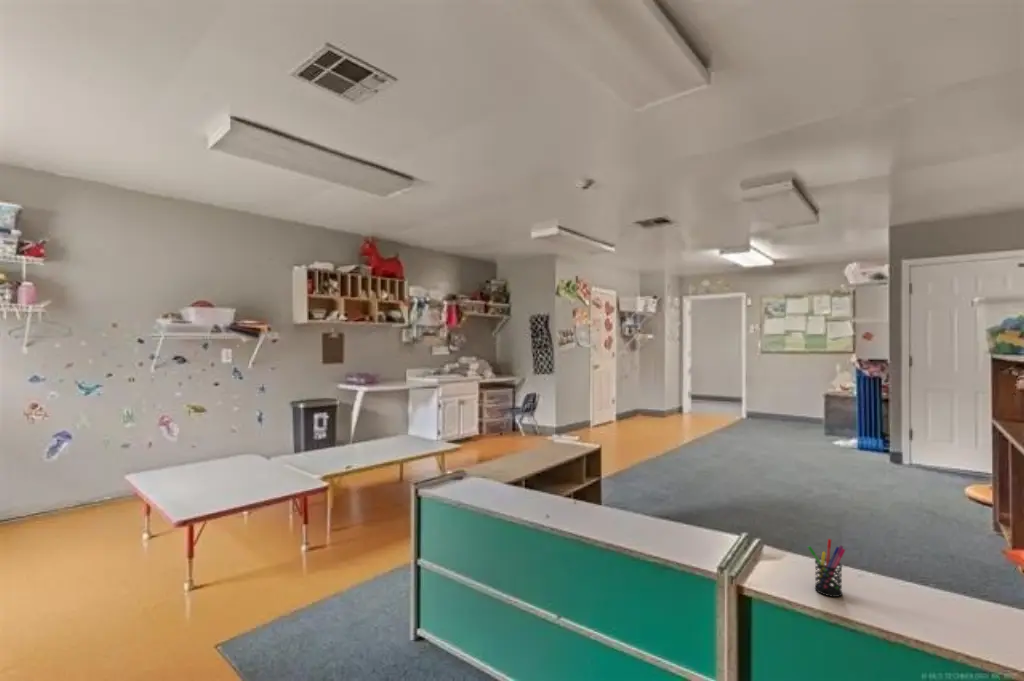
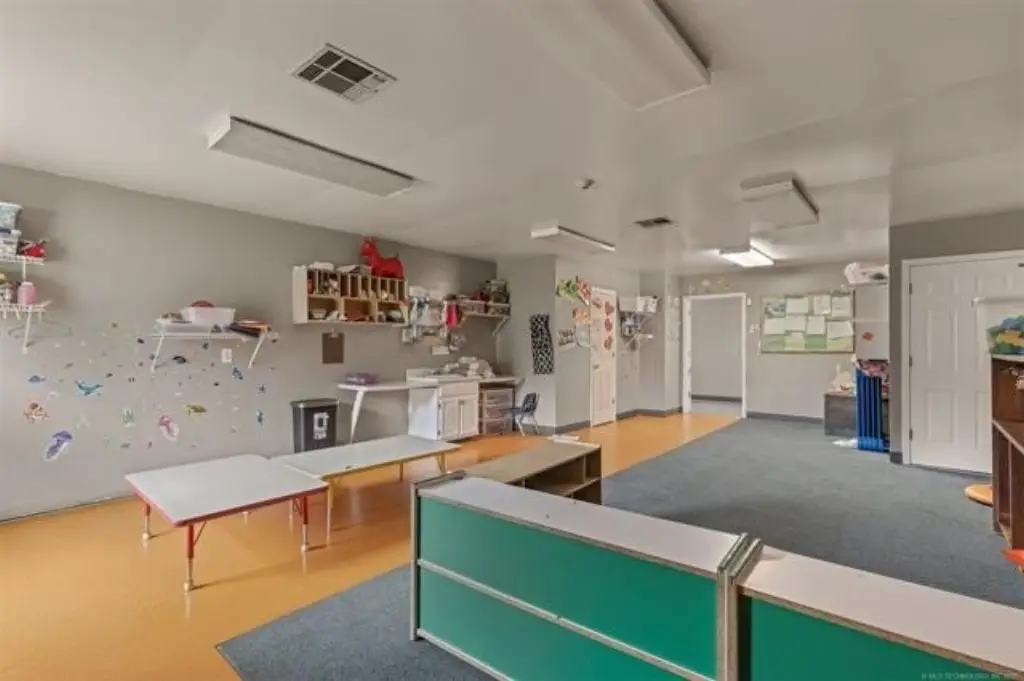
- pen holder (825, 565)
